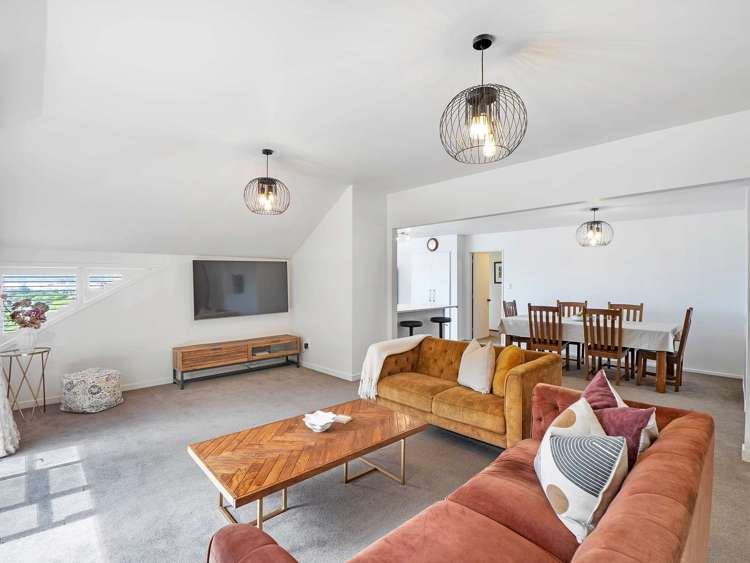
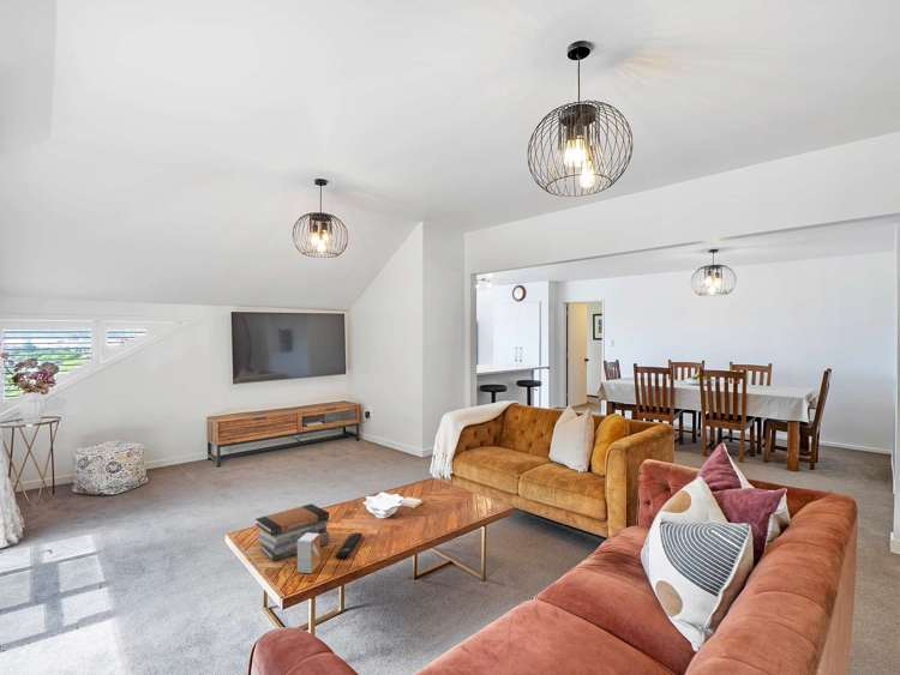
+ book stack (293, 531)
+ small box (308, 552)
+ remote control (349, 544)
